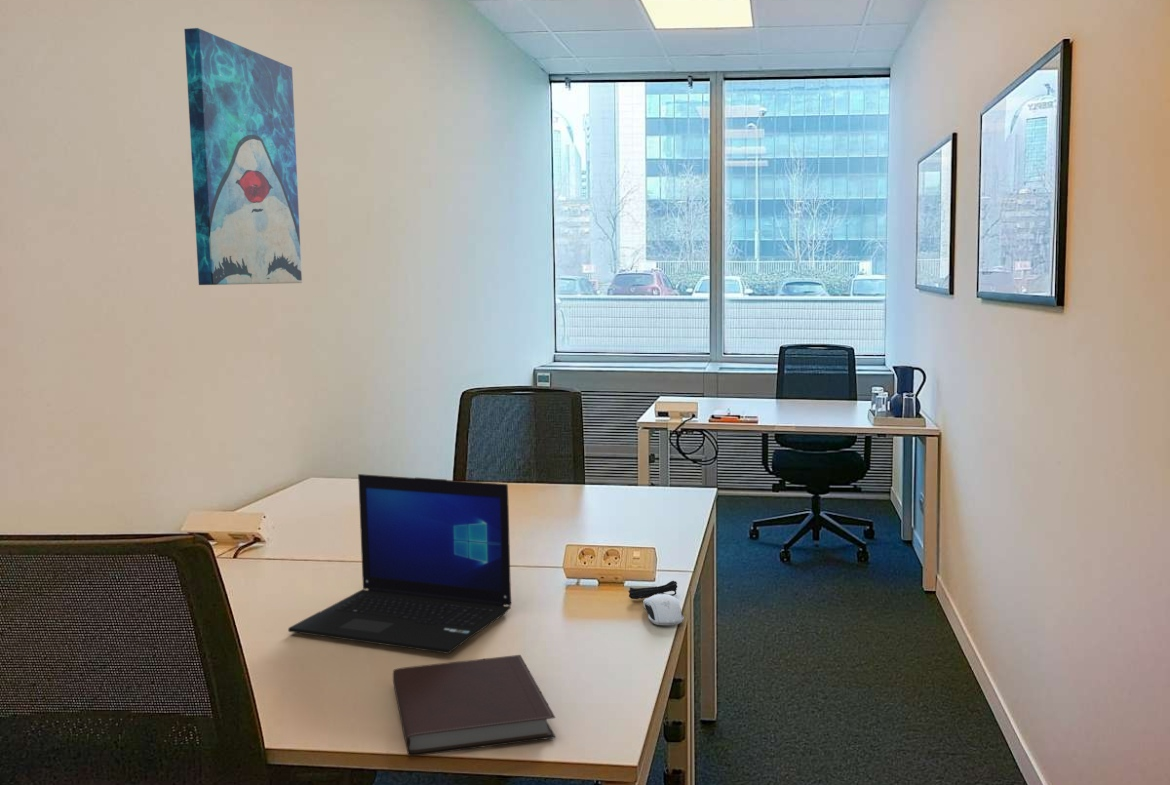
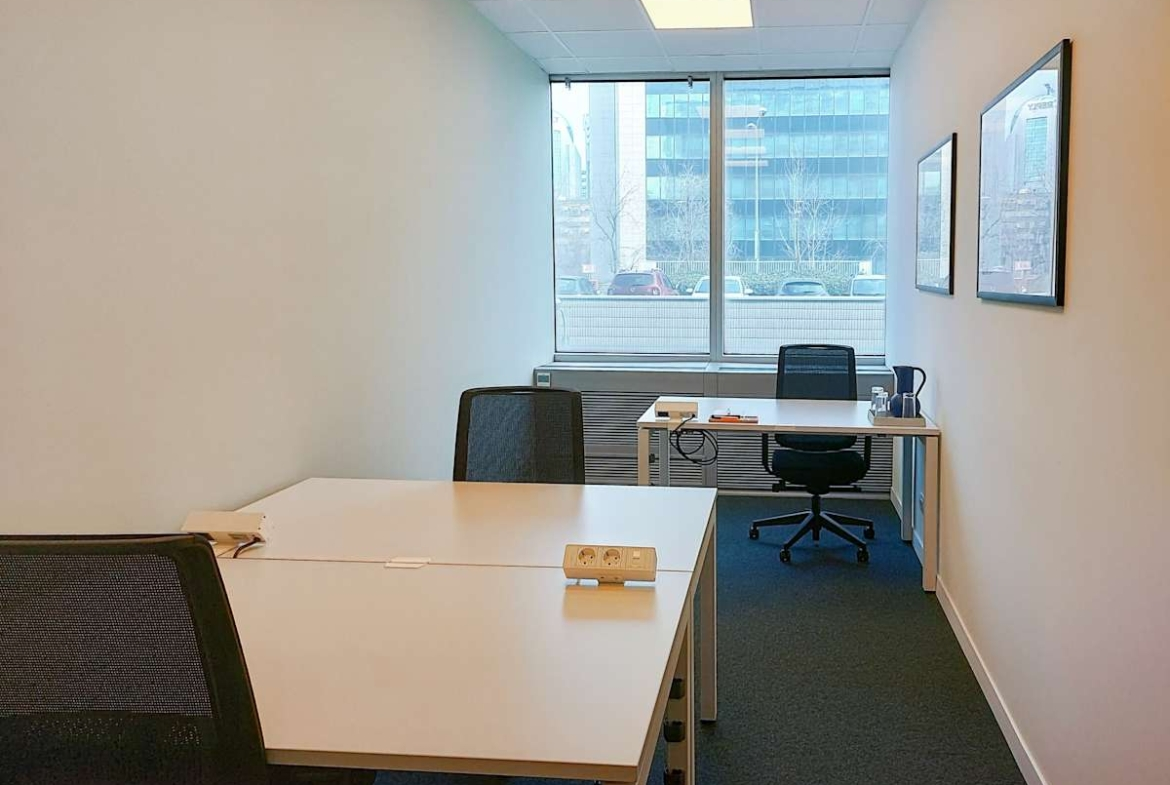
- laptop (401, 557)
- wall art (249, 168)
- notebook (469, 701)
- computer mouse (661, 600)
